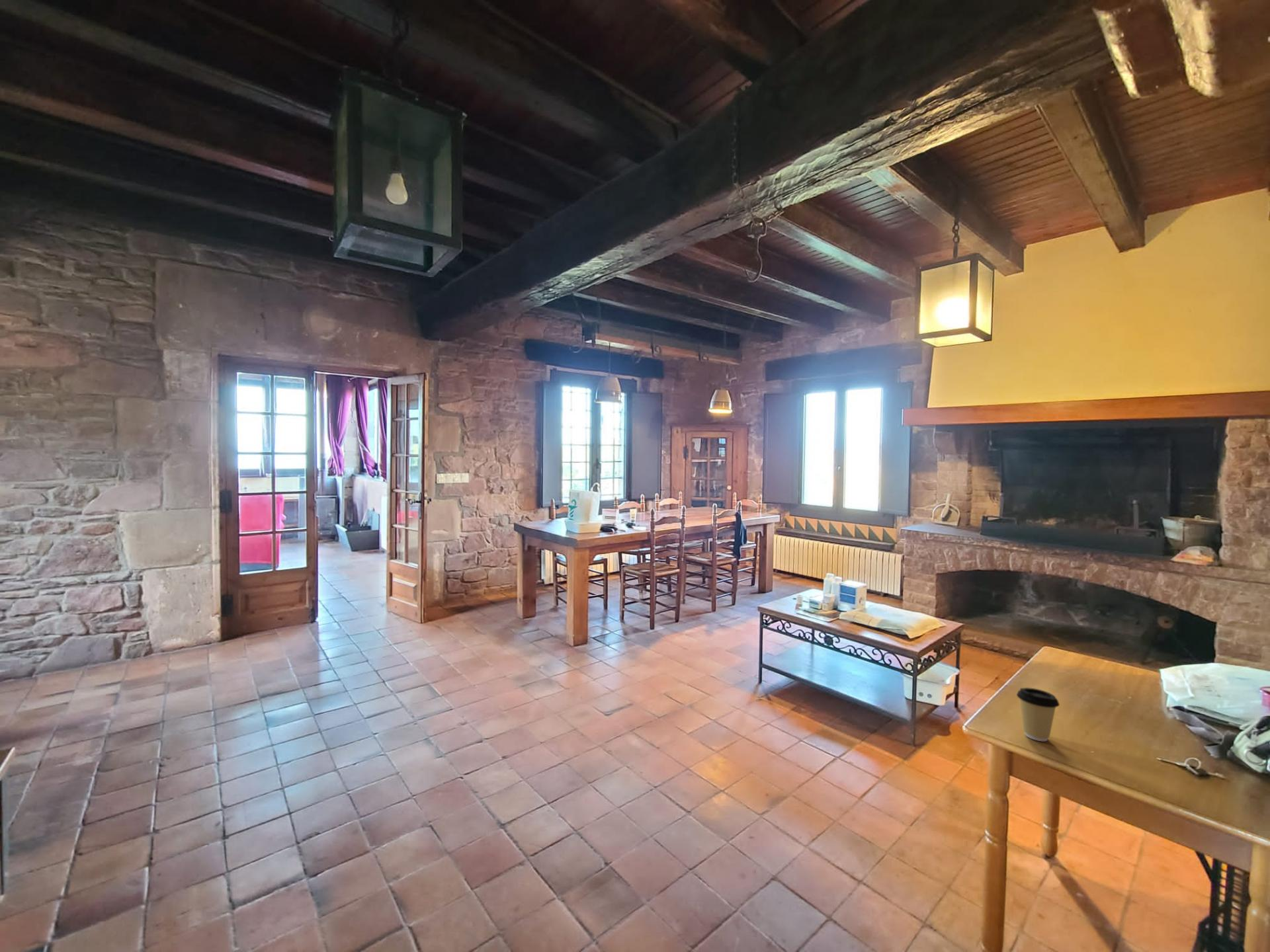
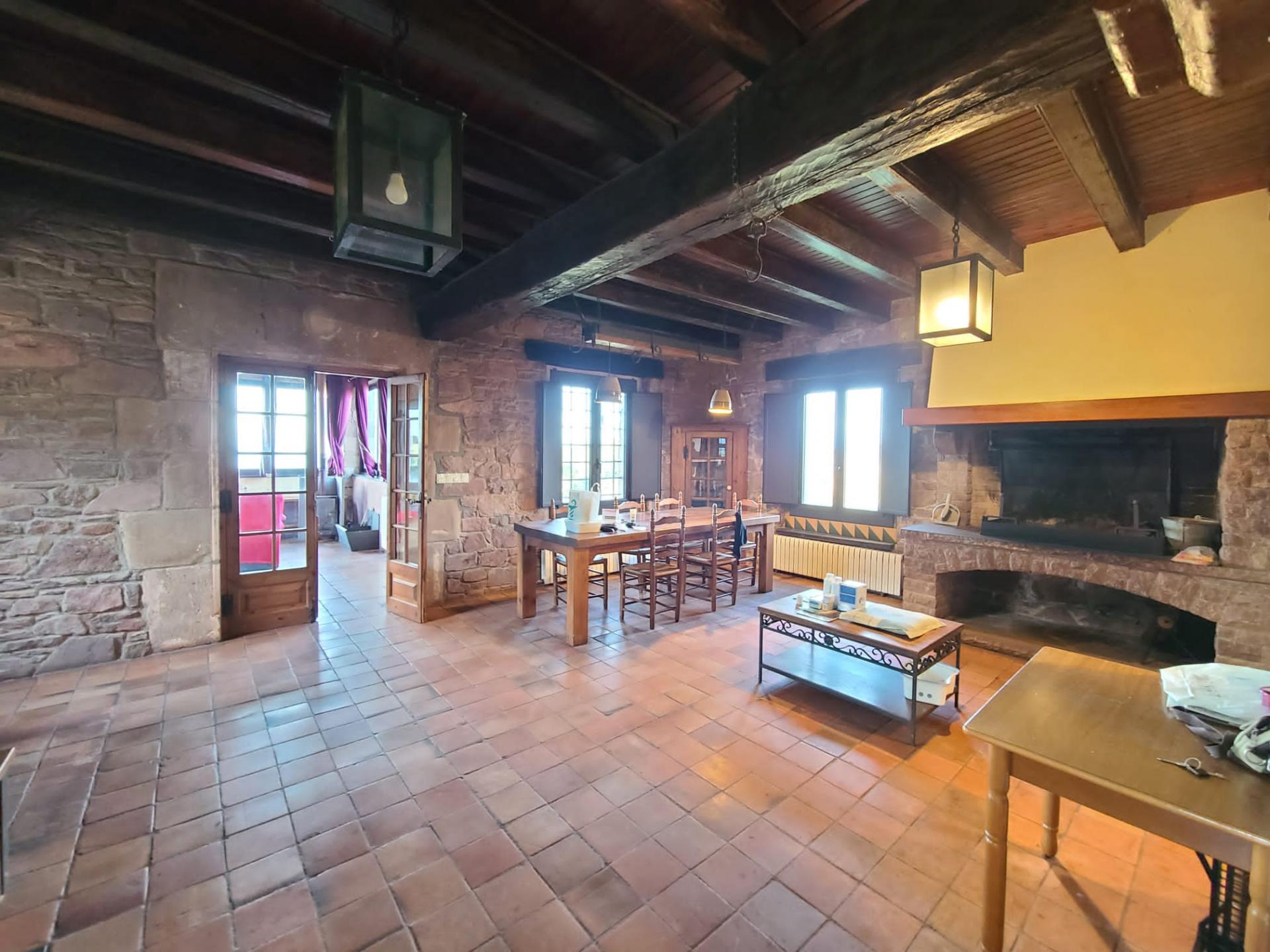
- coffee cup (1037, 714)
